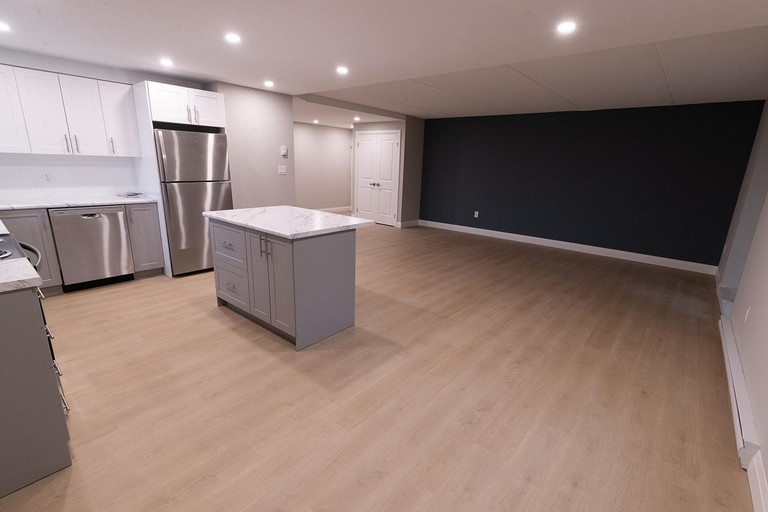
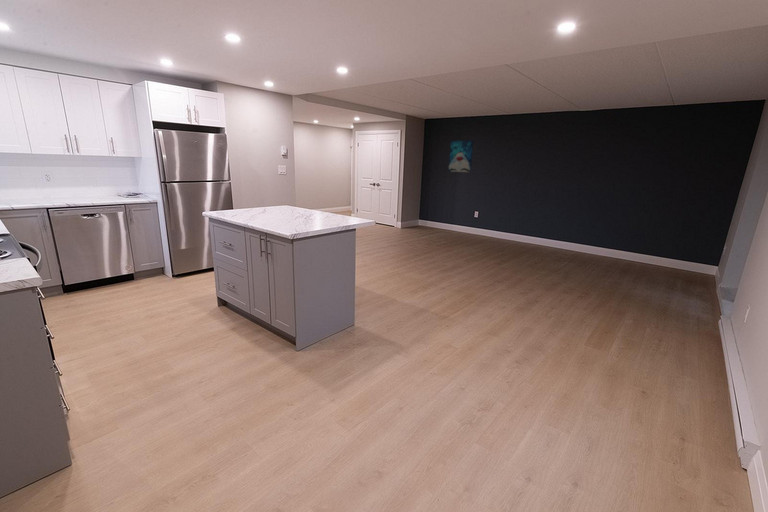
+ wall art (460, 156)
